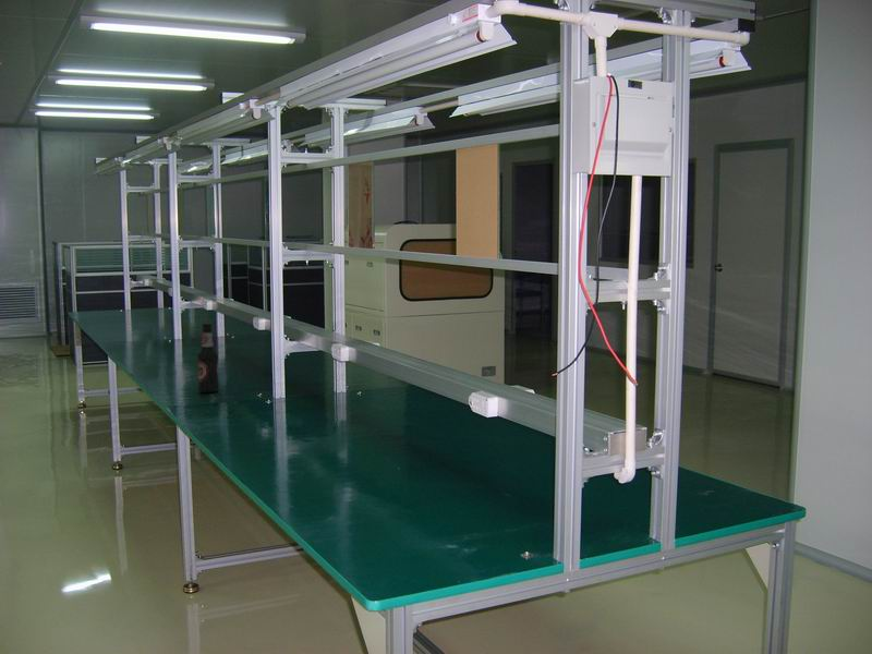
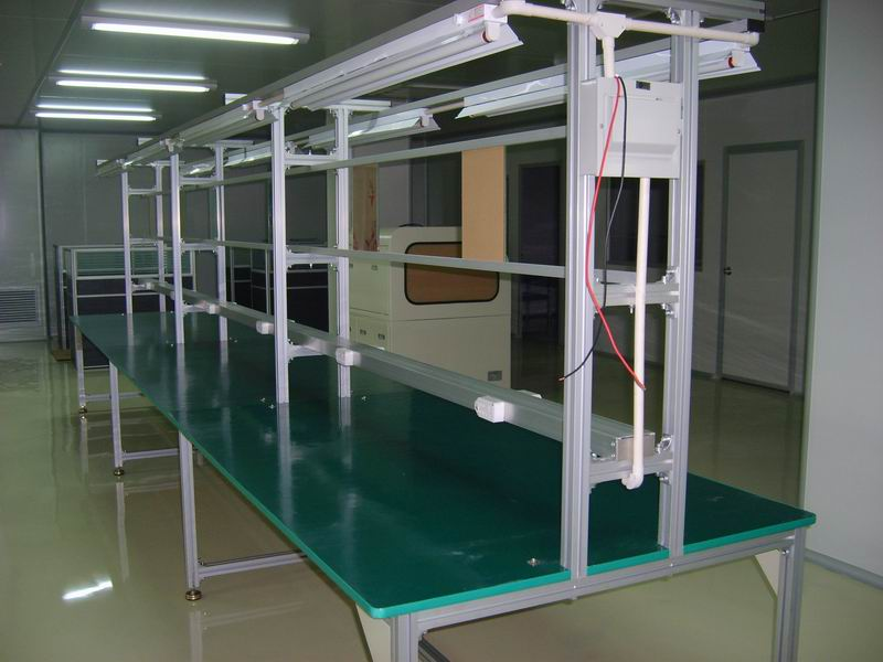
- bottle (207, 358)
